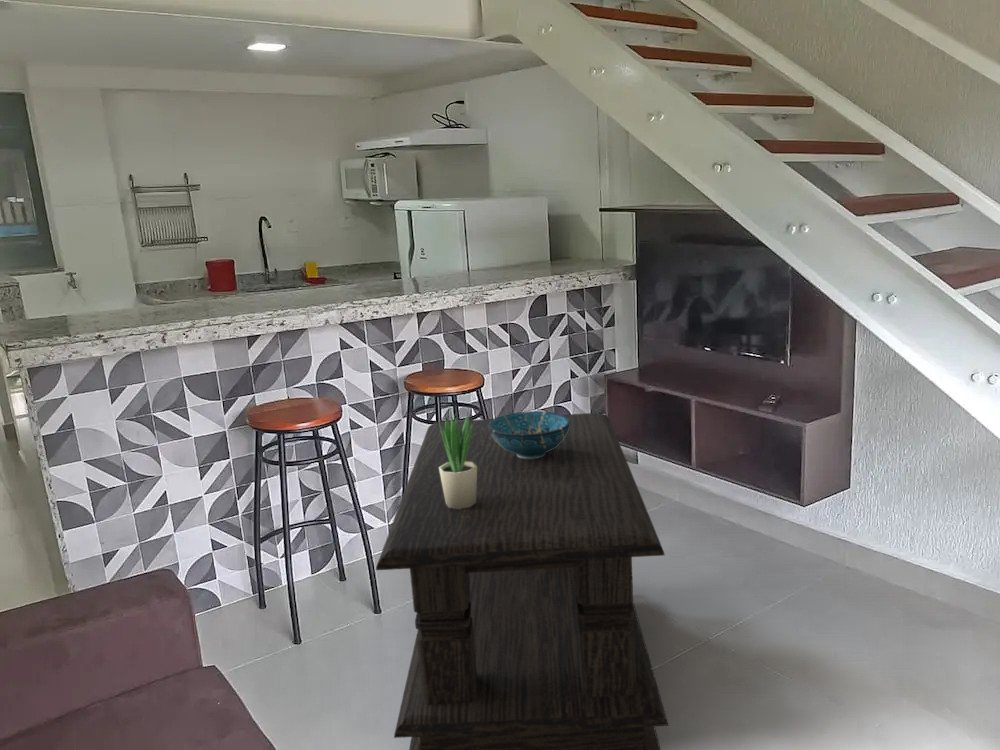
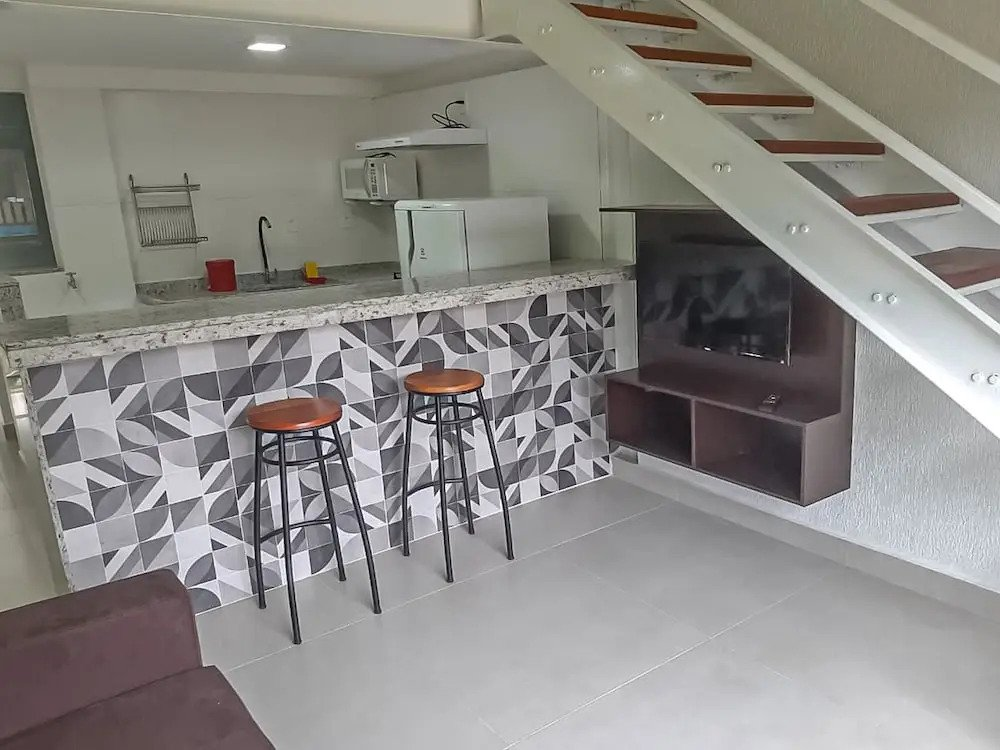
- decorative bowl (530, 437)
- potted plant (458, 452)
- coffee table (524, 574)
